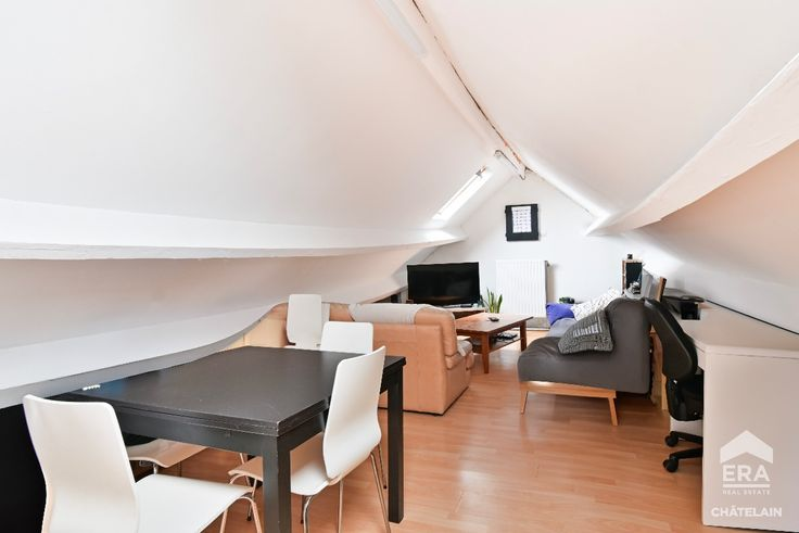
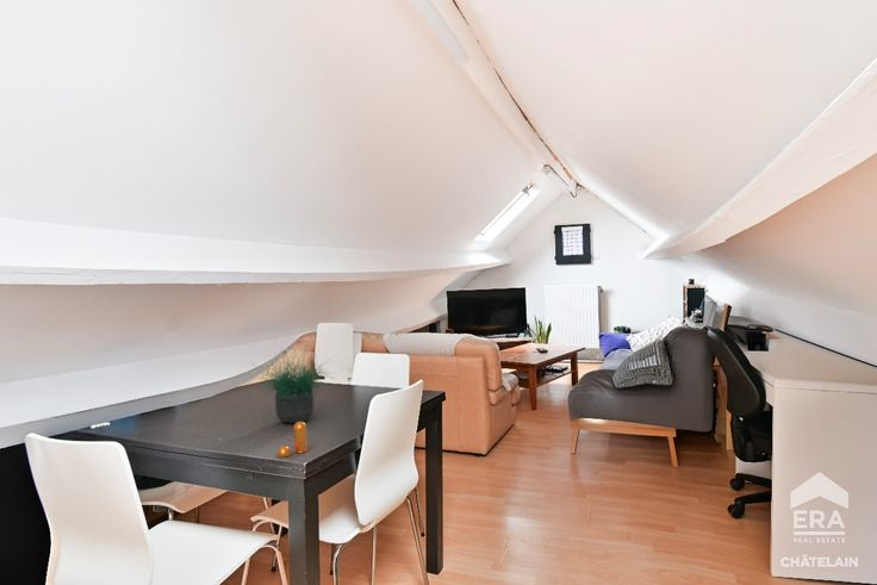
+ potted plant (294, 378)
+ pepper shaker (294, 437)
